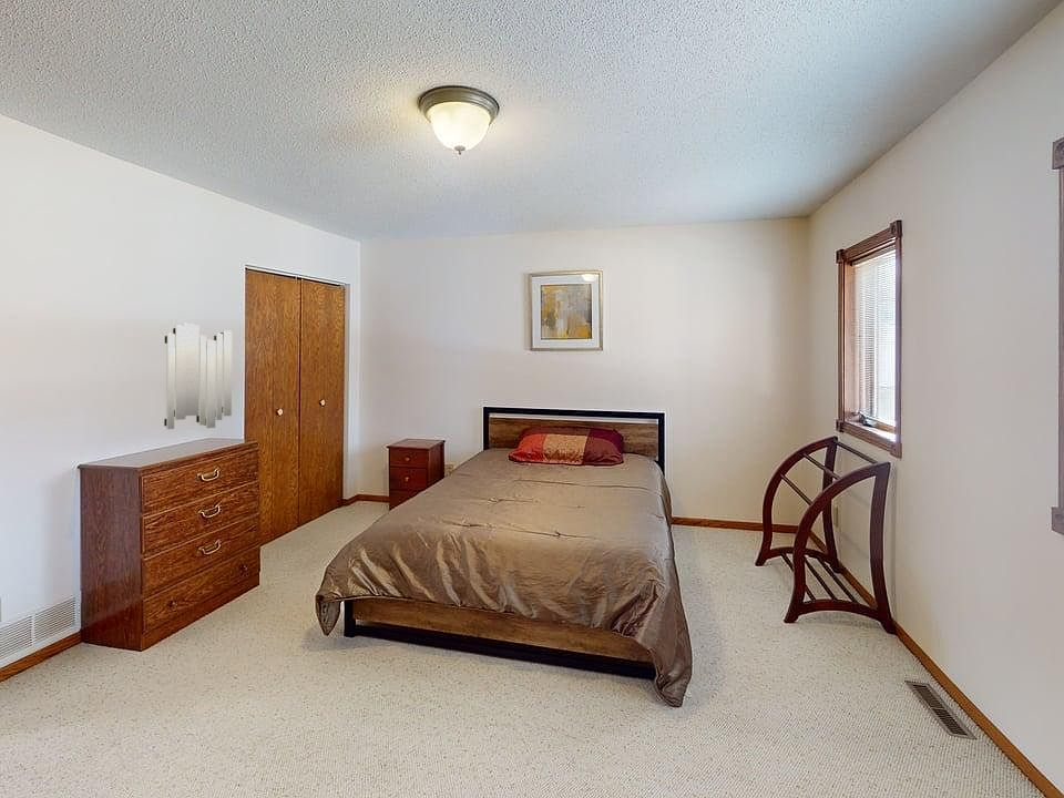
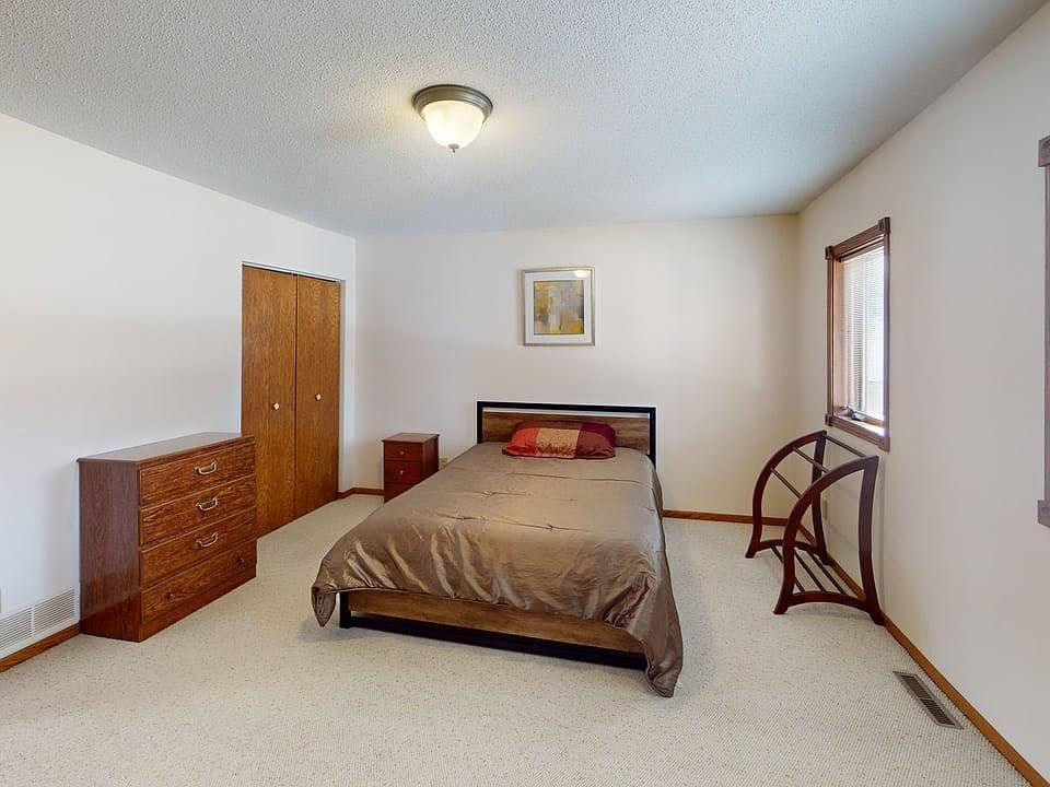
- home mirror (200, 377)
